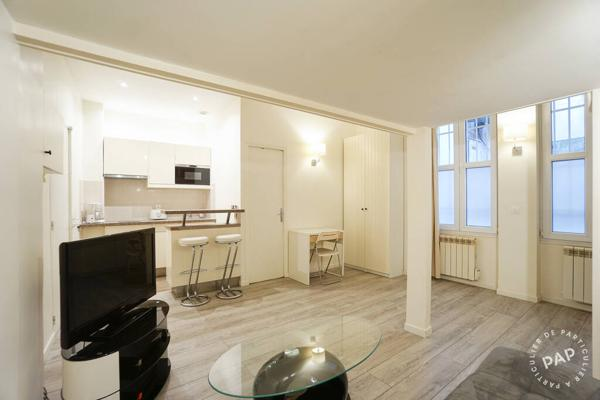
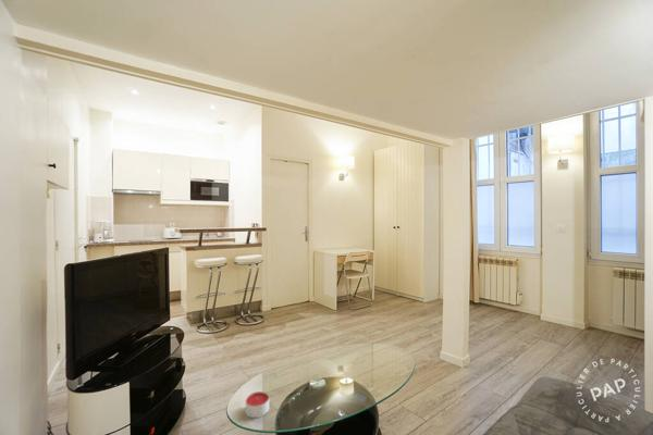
+ candle (257, 403)
